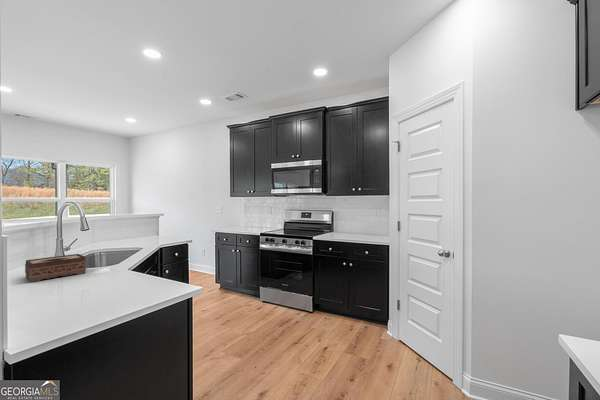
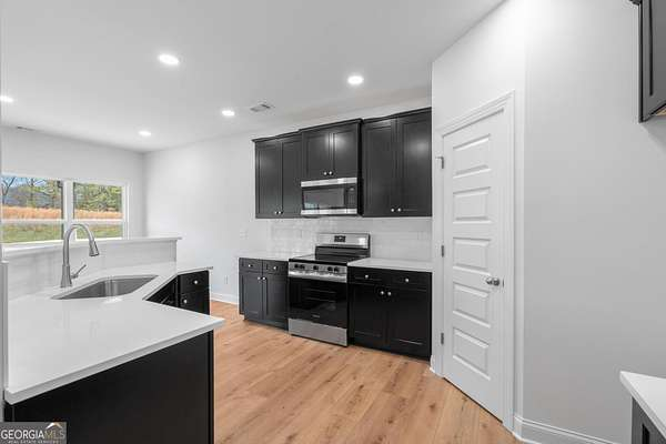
- tissue box (56, 266)
